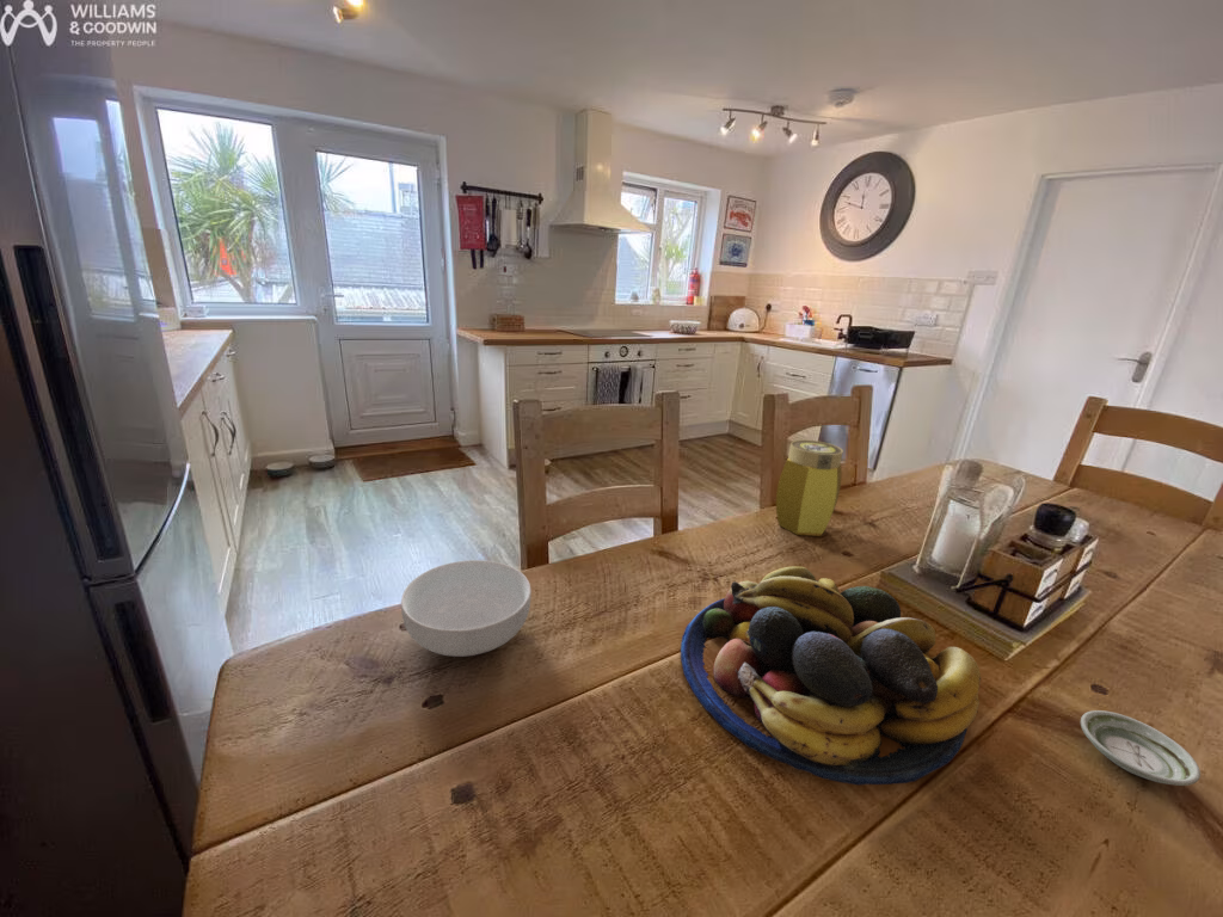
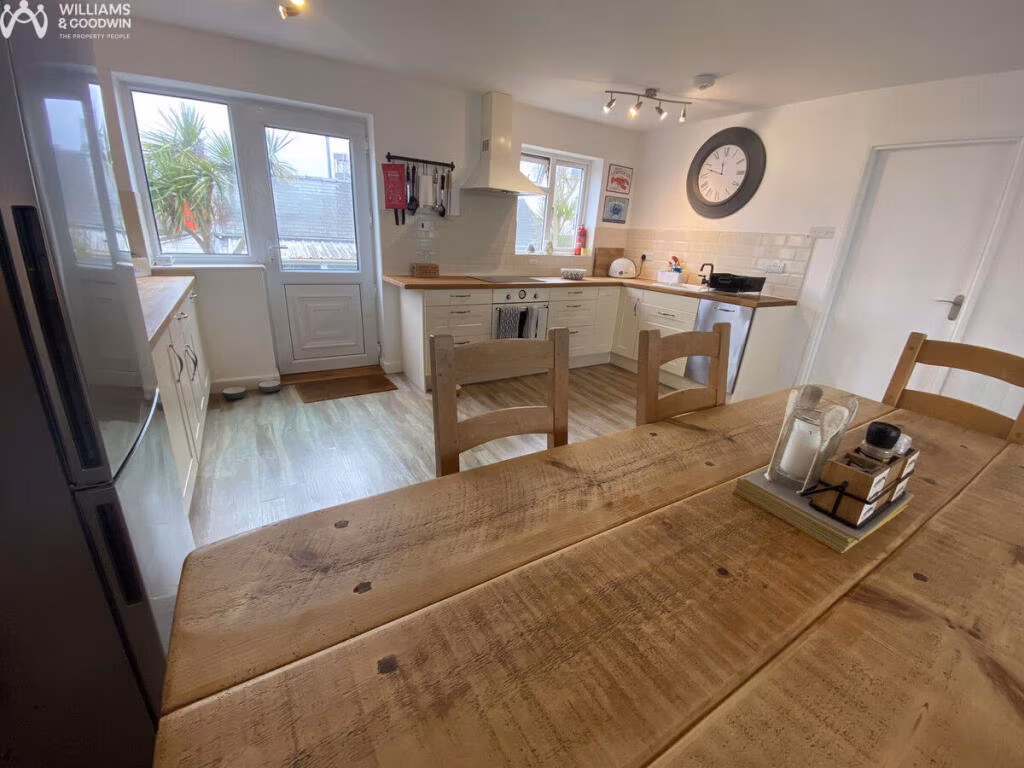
- saucer (1133, 751)
- jar (809, 487)
- fruit bowl (817, 628)
- cereal bowl (468, 613)
